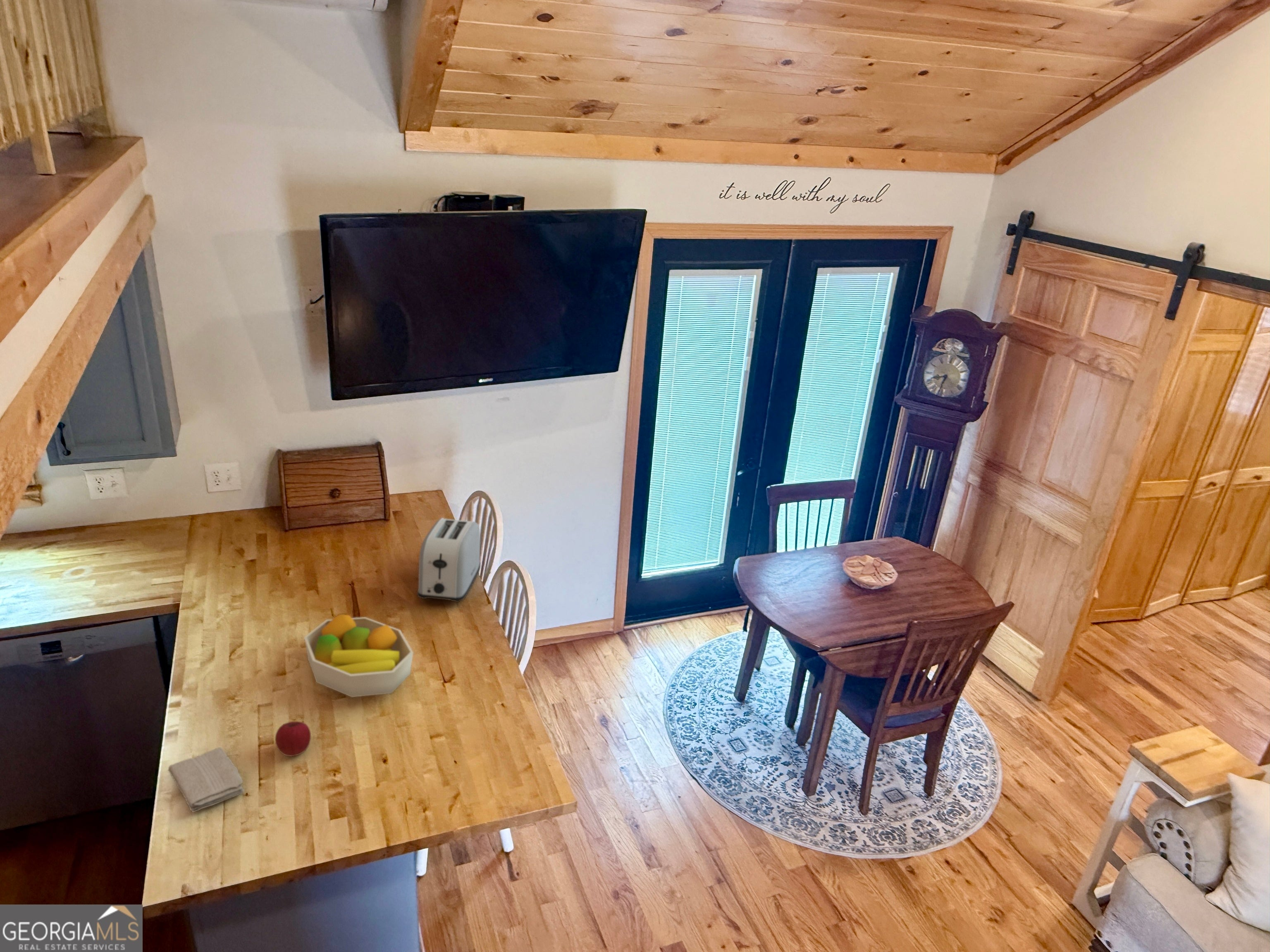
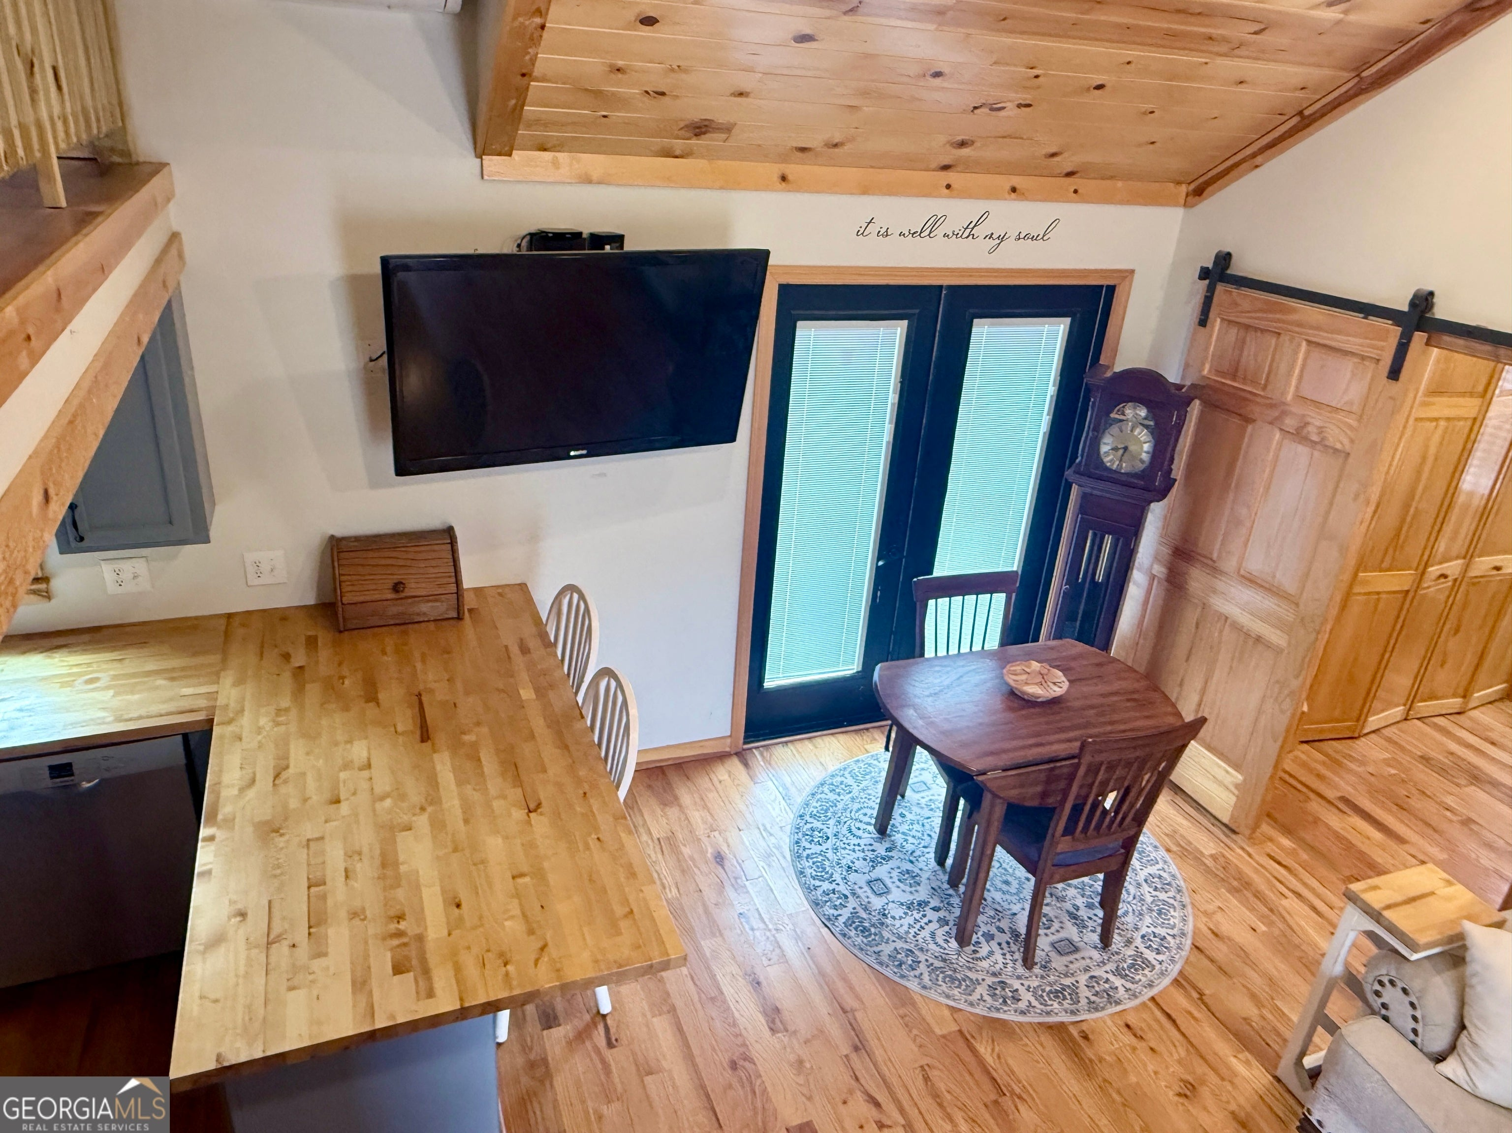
- washcloth (206, 777)
- toaster (450, 557)
- apple (293, 738)
- fruit bowl (358, 652)
